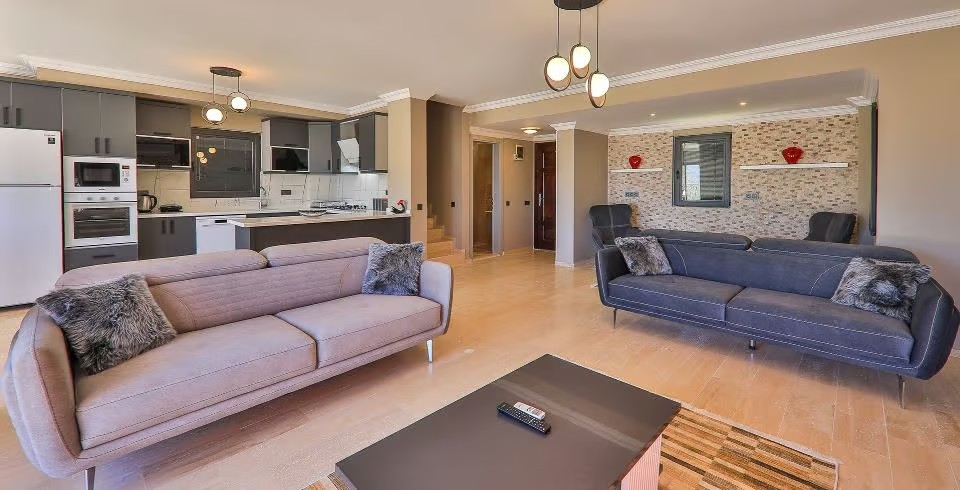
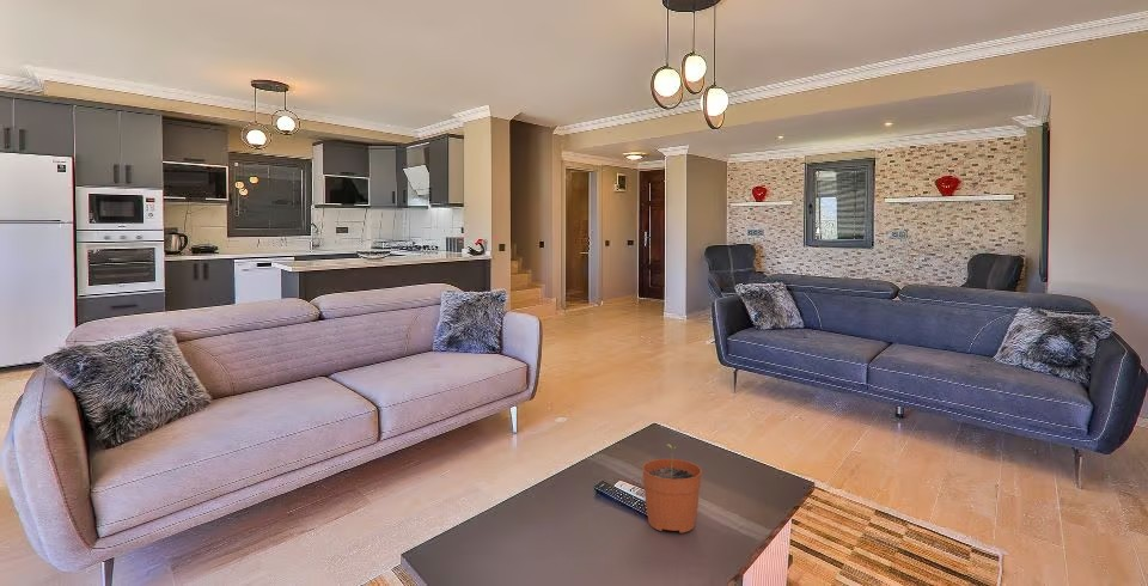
+ plant pot (671, 482)
